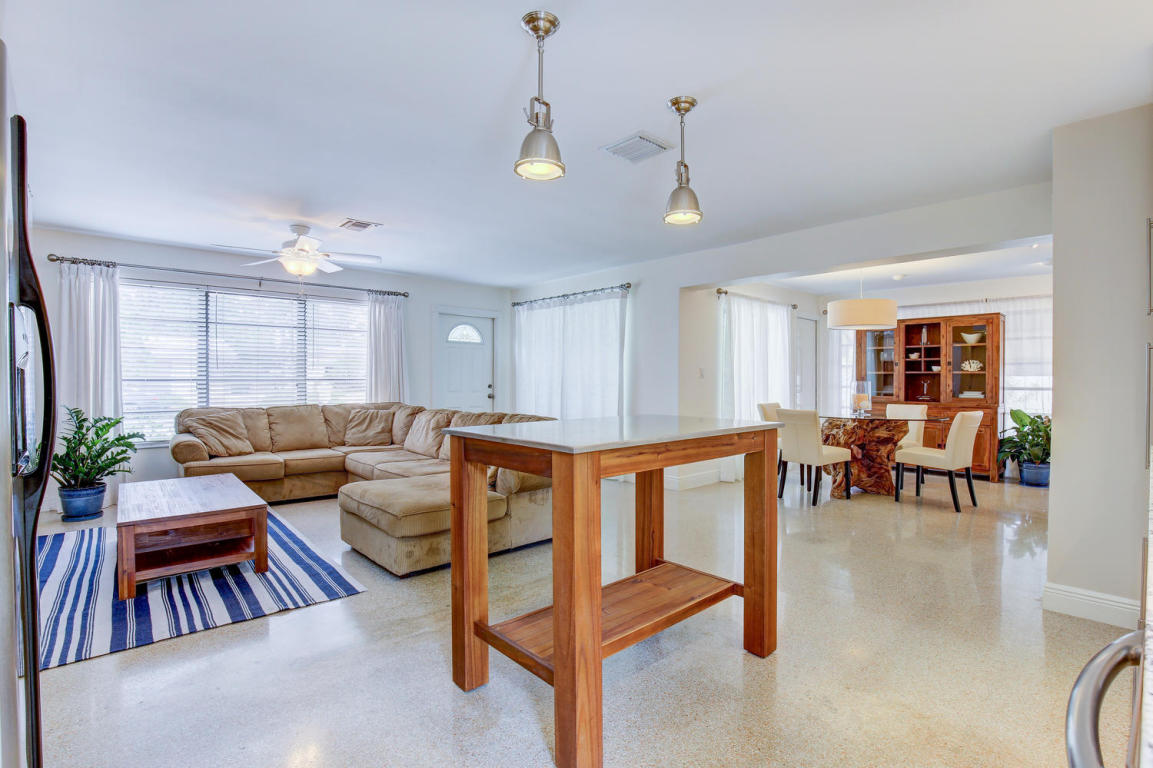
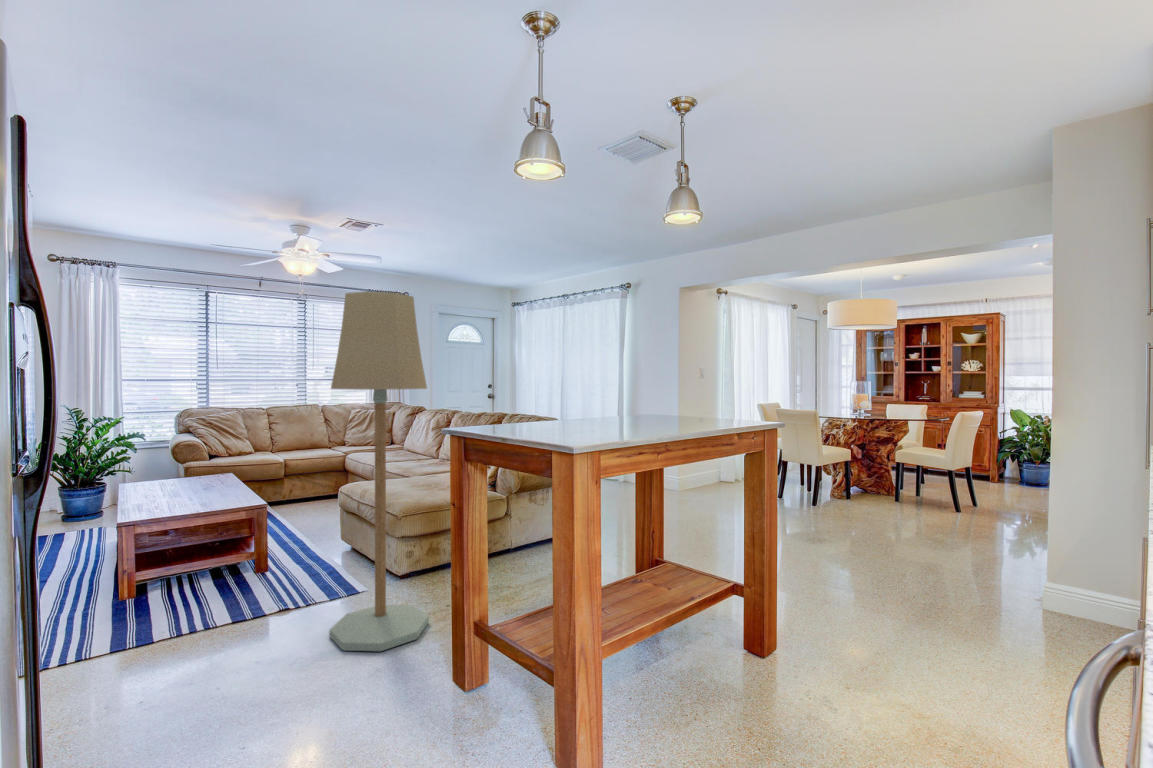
+ floor lamp (380, 463)
